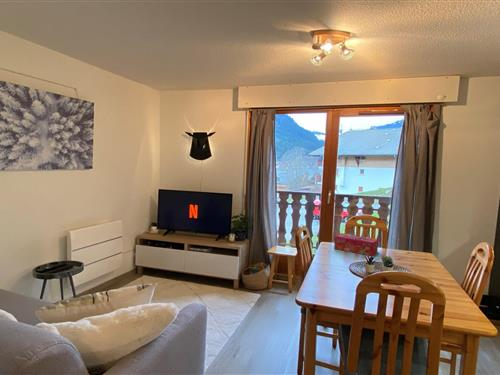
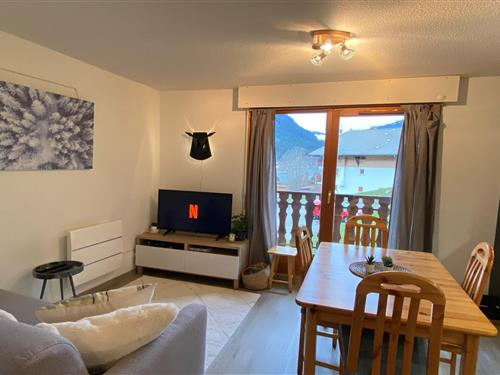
- tissue box (355, 243)
